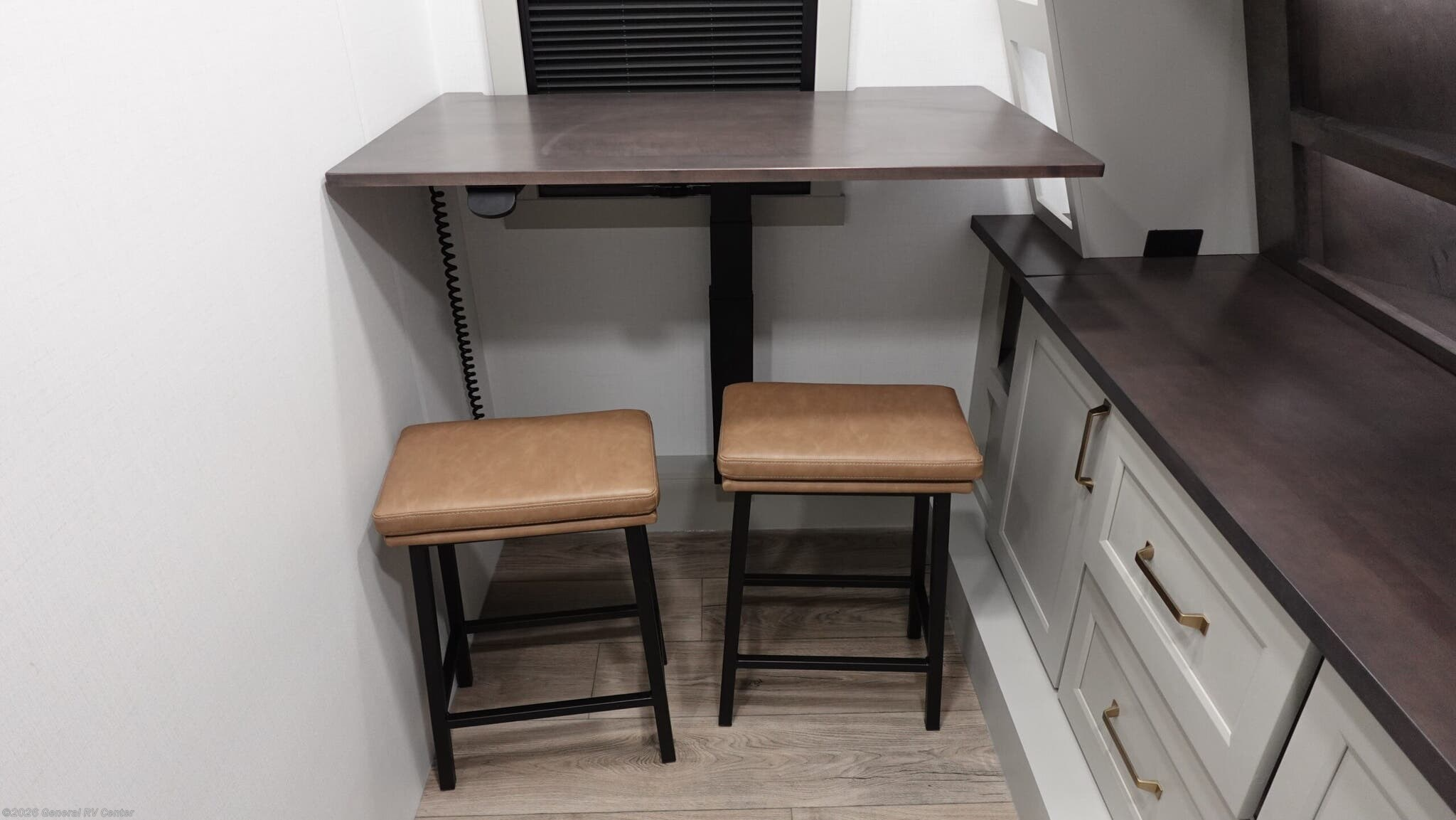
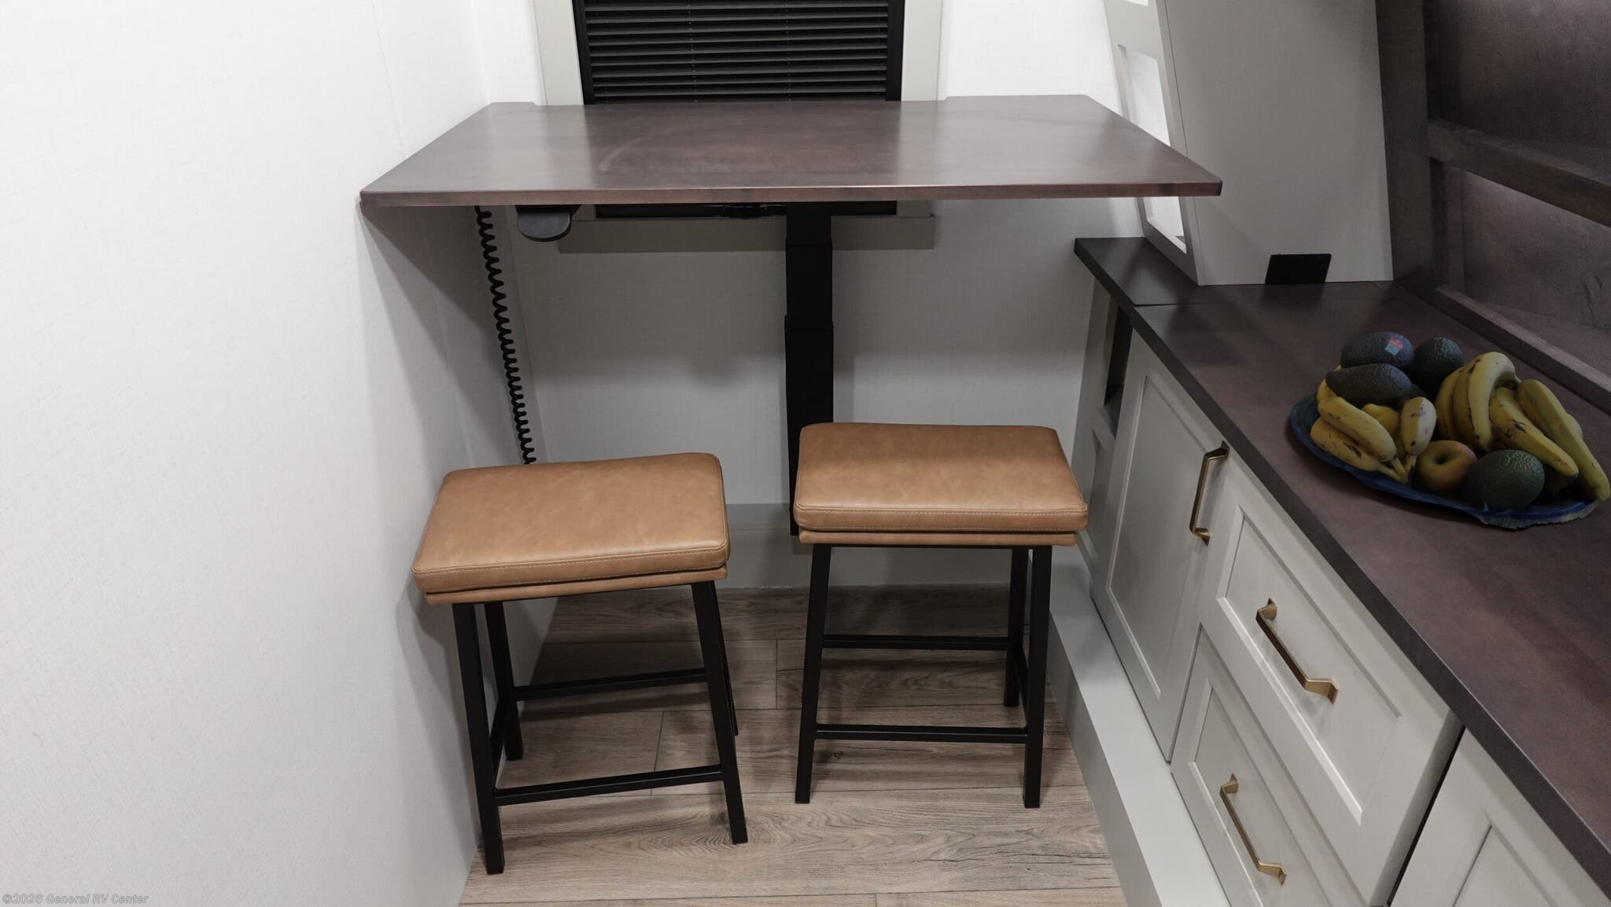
+ fruit bowl (1452, 405)
